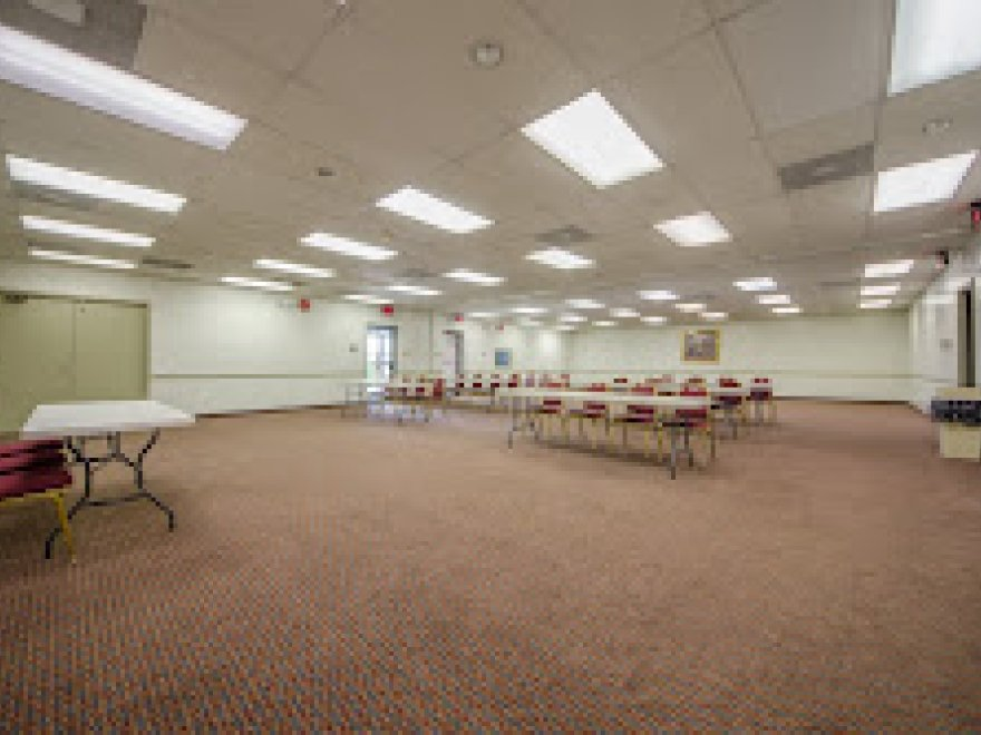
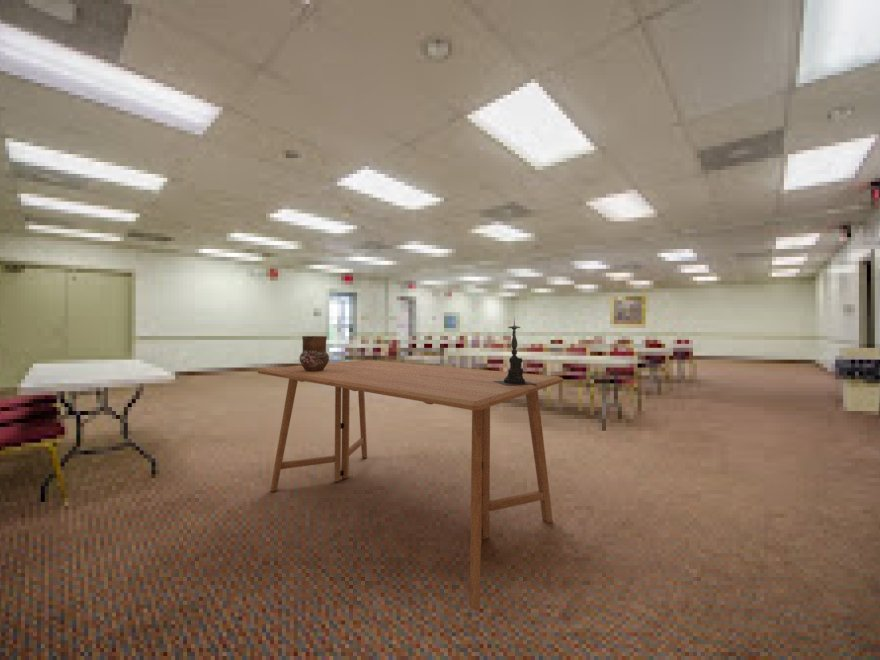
+ ceramic pitcher (316, 351)
+ candle holder (514, 349)
+ dining table (366, 440)
